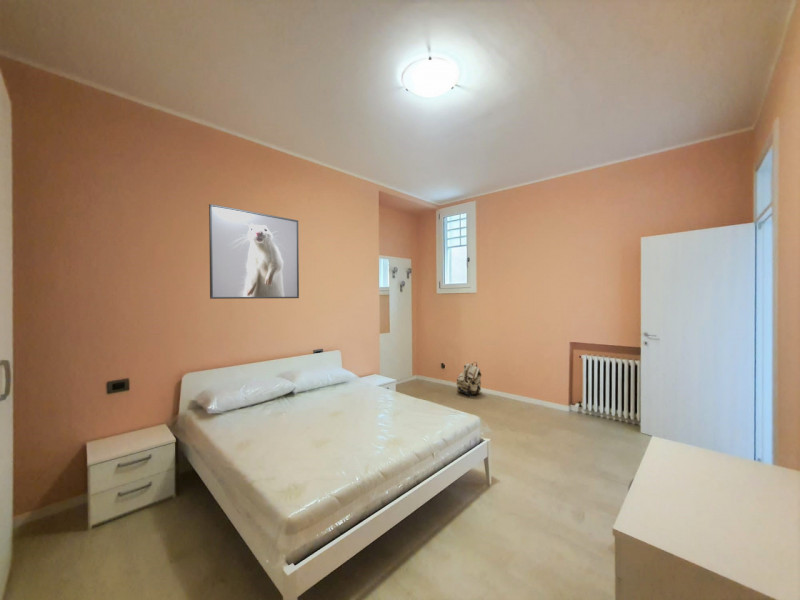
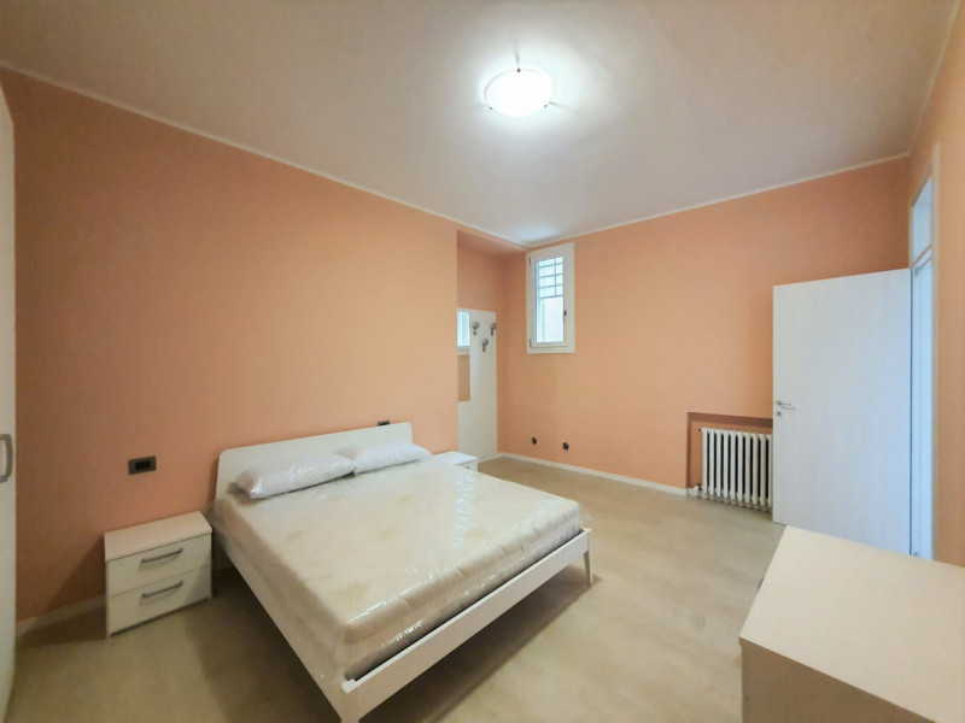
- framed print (258, 255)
- backpack (468, 377)
